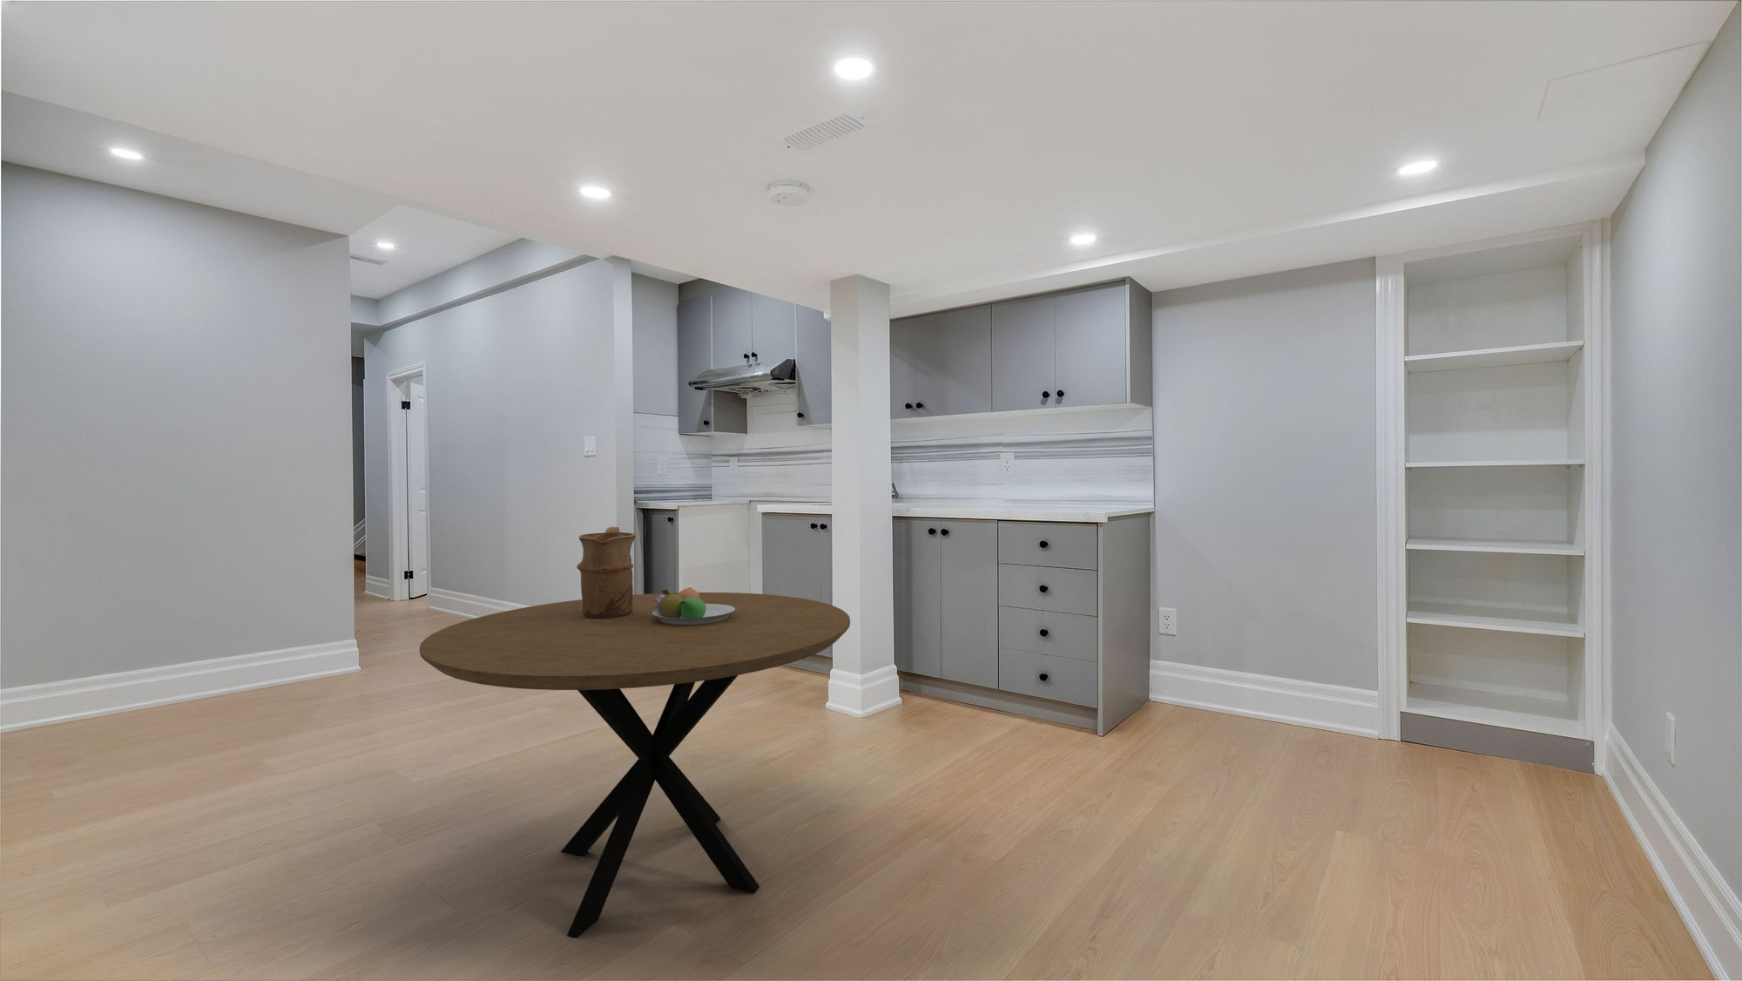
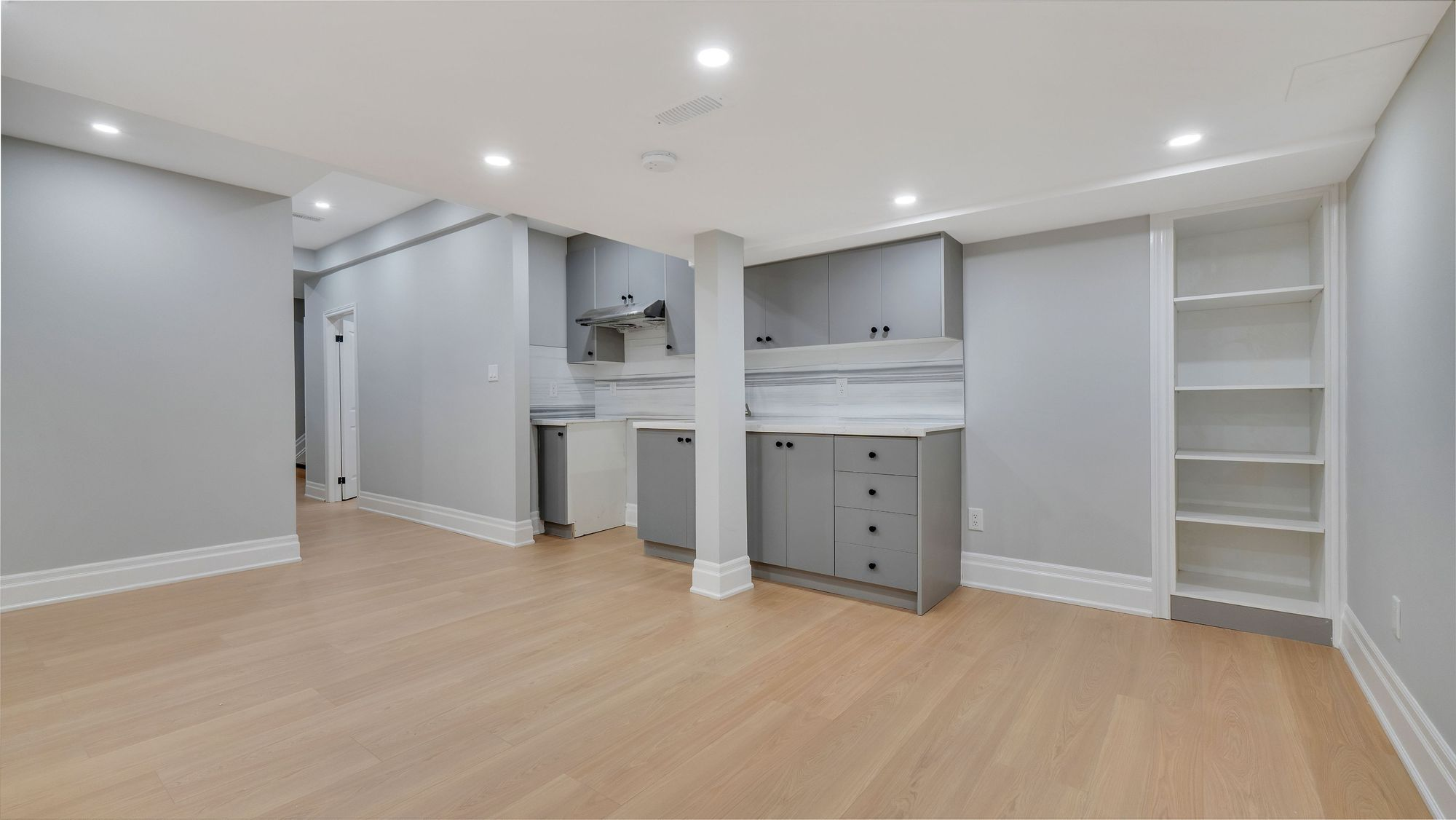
- dining table (653, 745)
- pitcher (613, 569)
- fruit bowl (692, 602)
